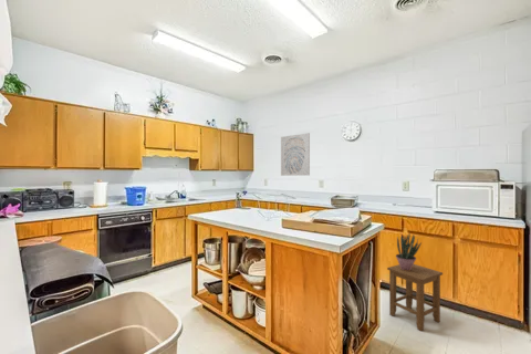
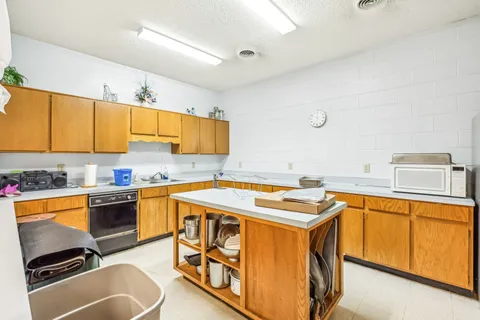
- stool (416, 293)
- wall art (294, 155)
- potted plant (407, 250)
